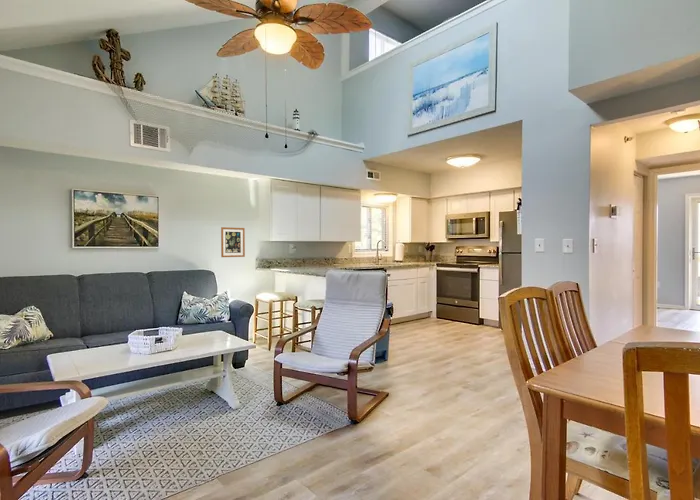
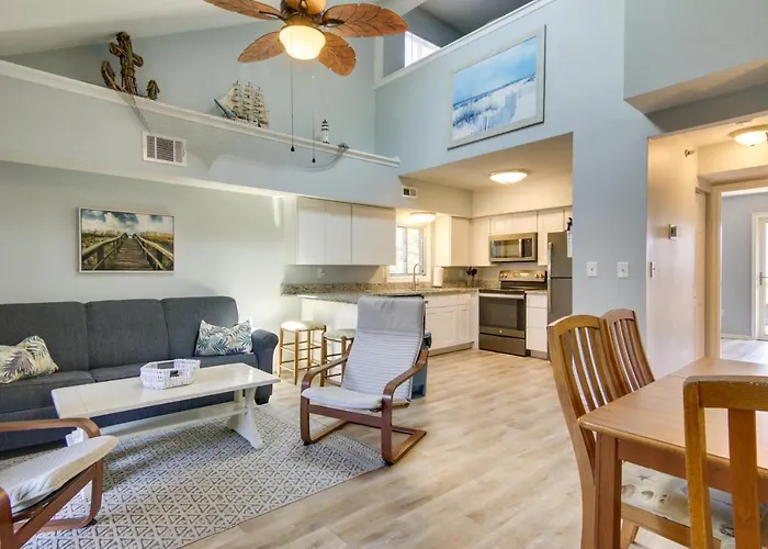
- wall art (233, 242)
